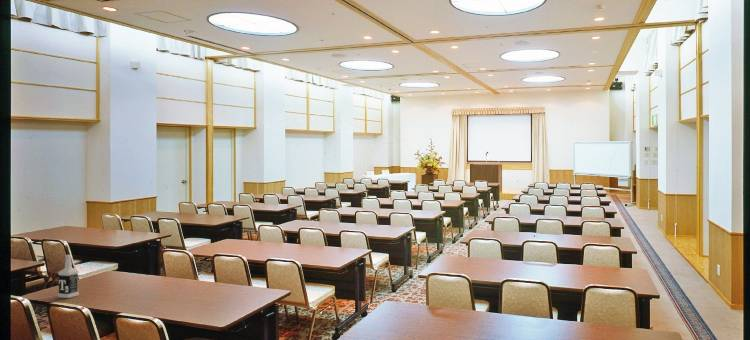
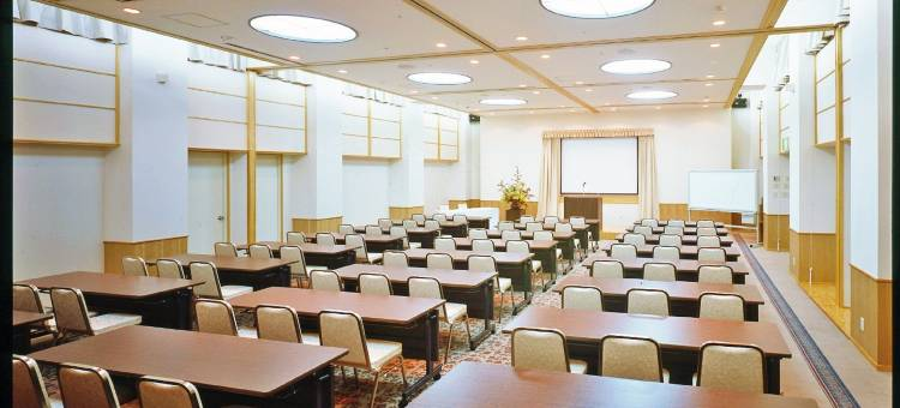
- vodka (68, 275)
